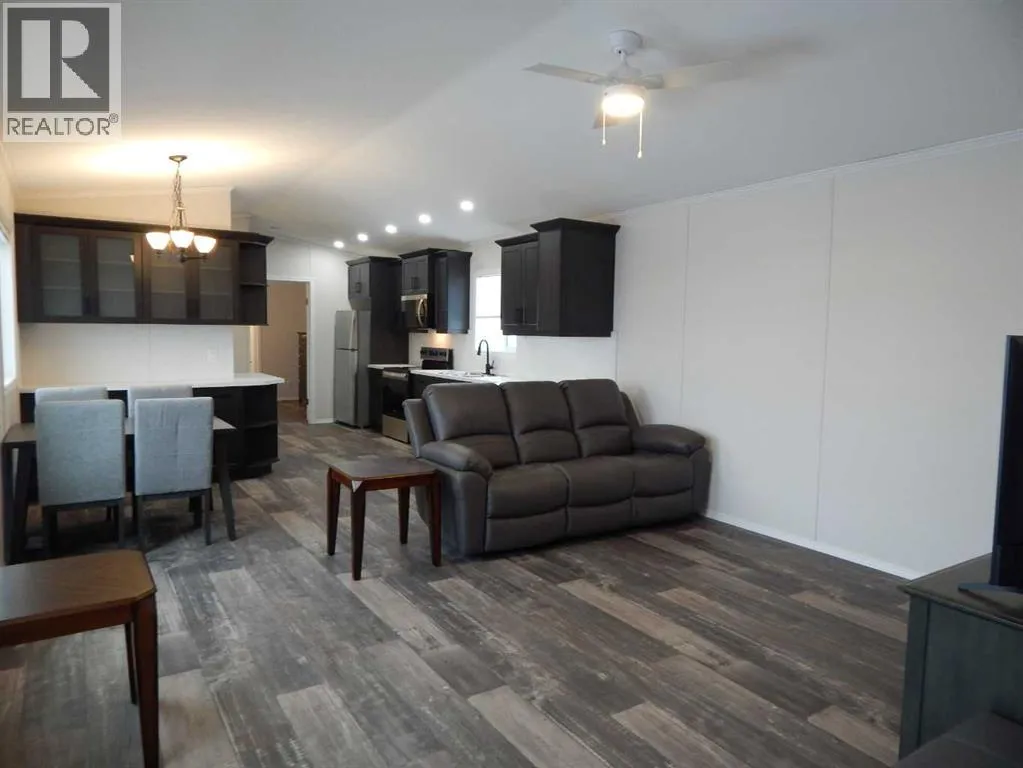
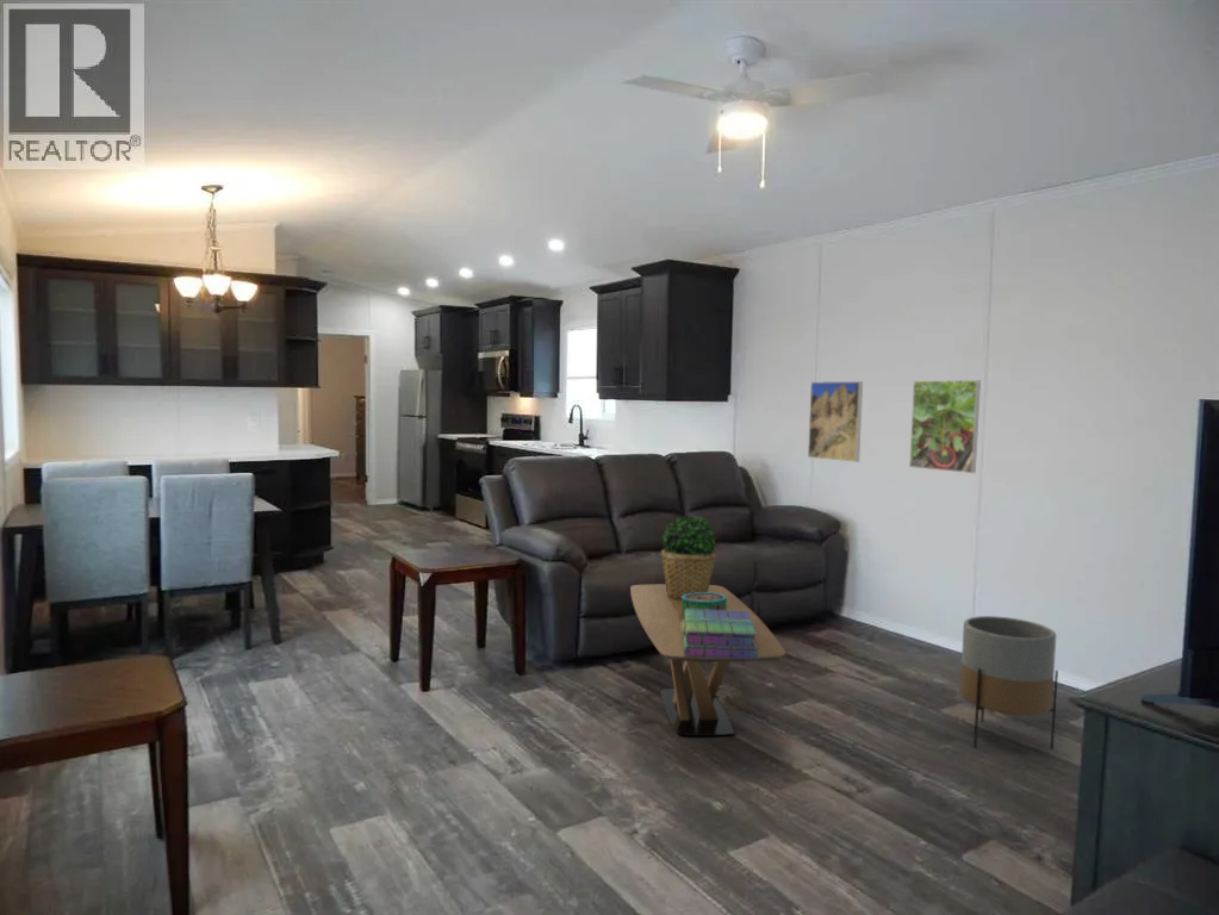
+ planter (1005, 683)
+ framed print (943, 425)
+ stack of books (717, 631)
+ coffee table (695, 661)
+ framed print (834, 421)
+ decorative bowl (703, 605)
+ potted plant (688, 555)
